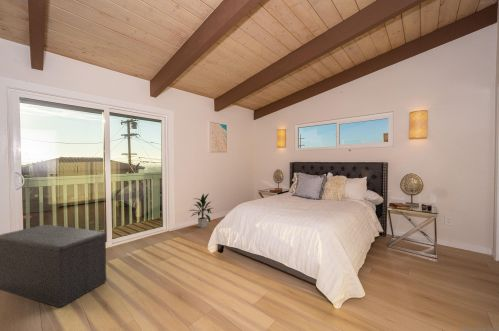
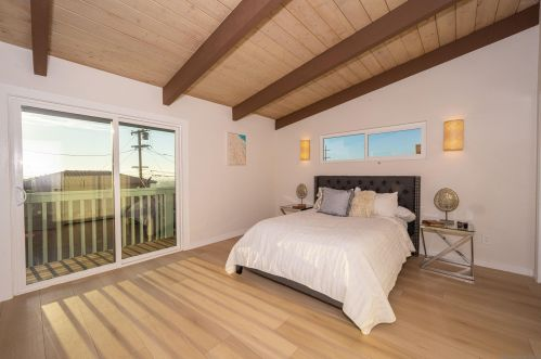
- indoor plant (202, 210)
- bench (52, 259)
